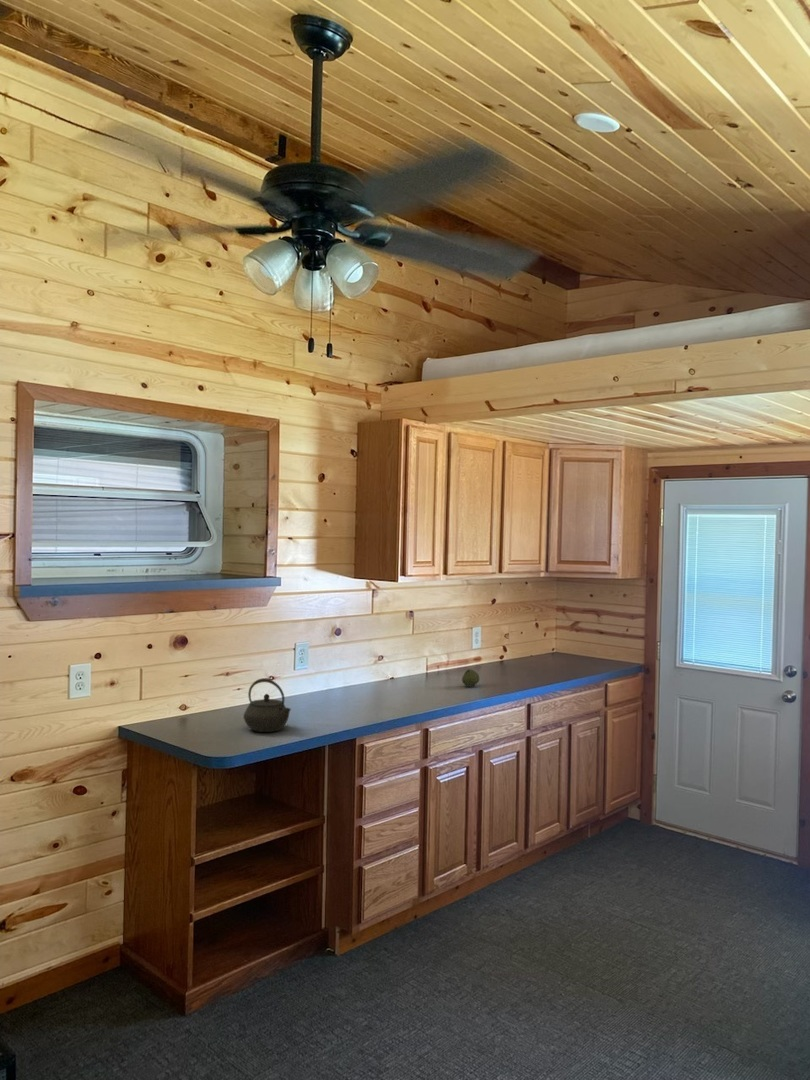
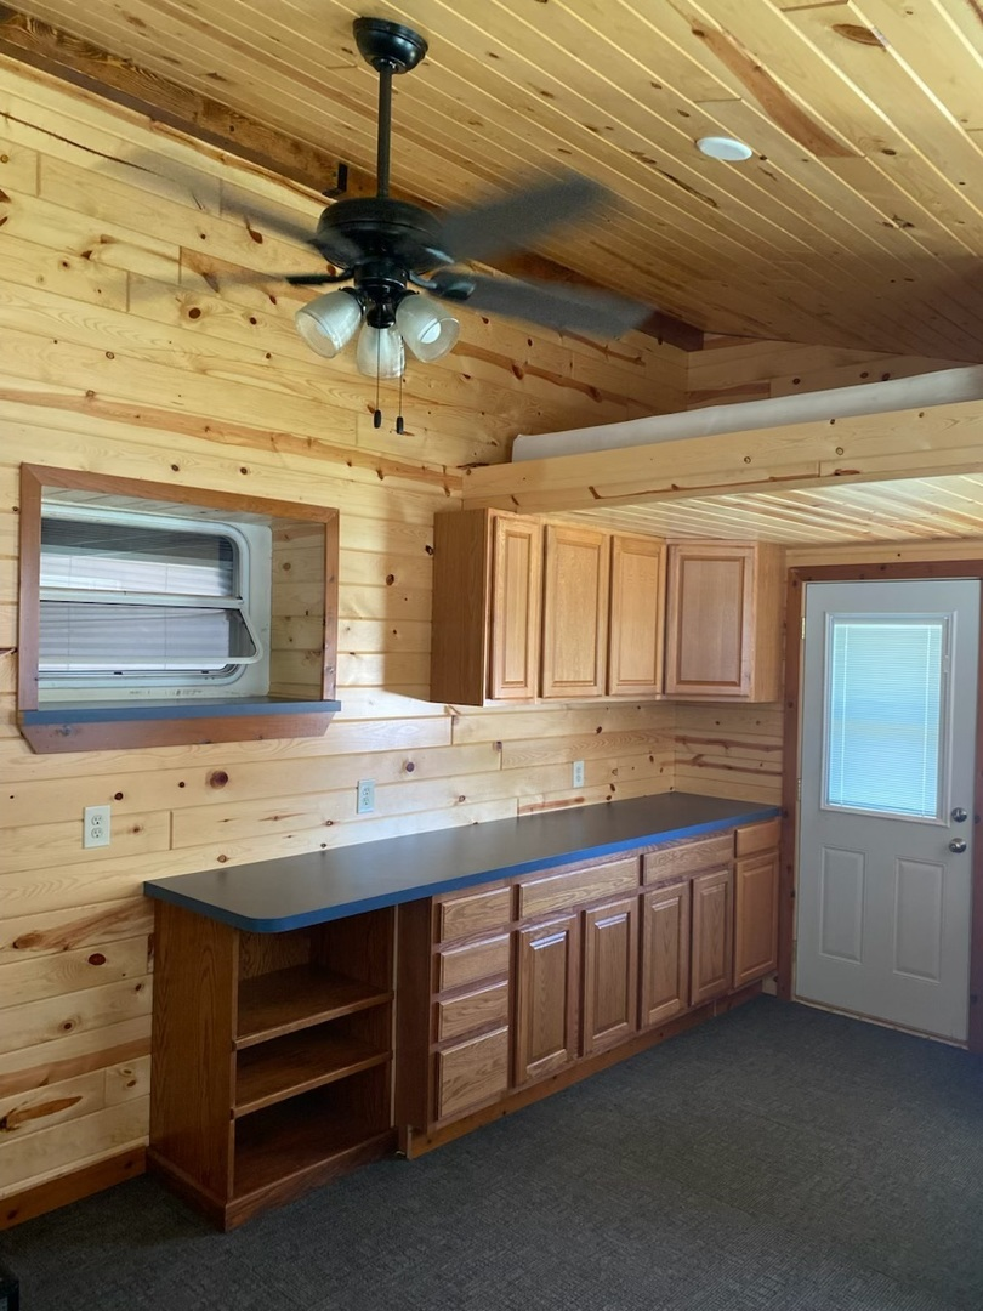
- kettle (269, 704)
- fruit (470, 677)
